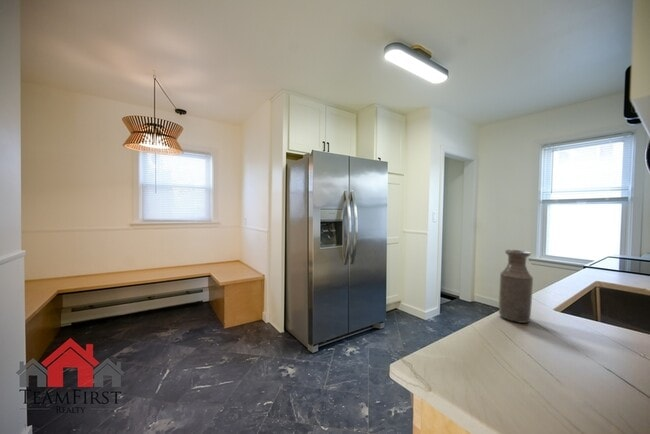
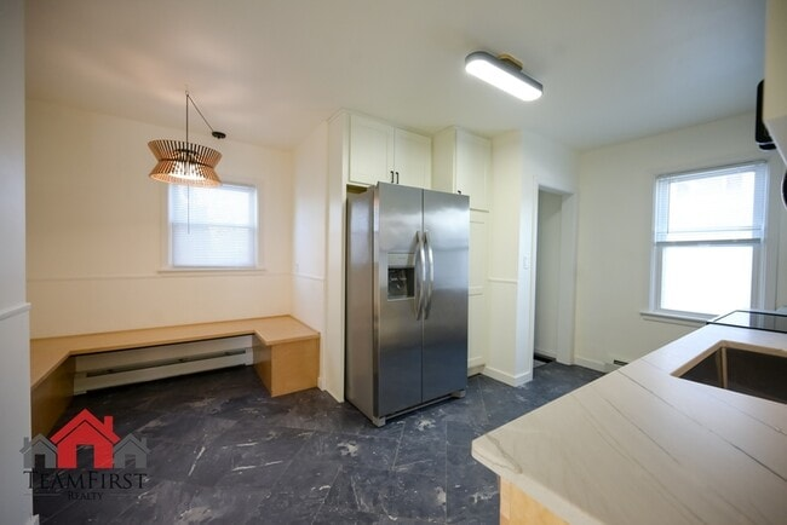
- bottle (515, 284)
